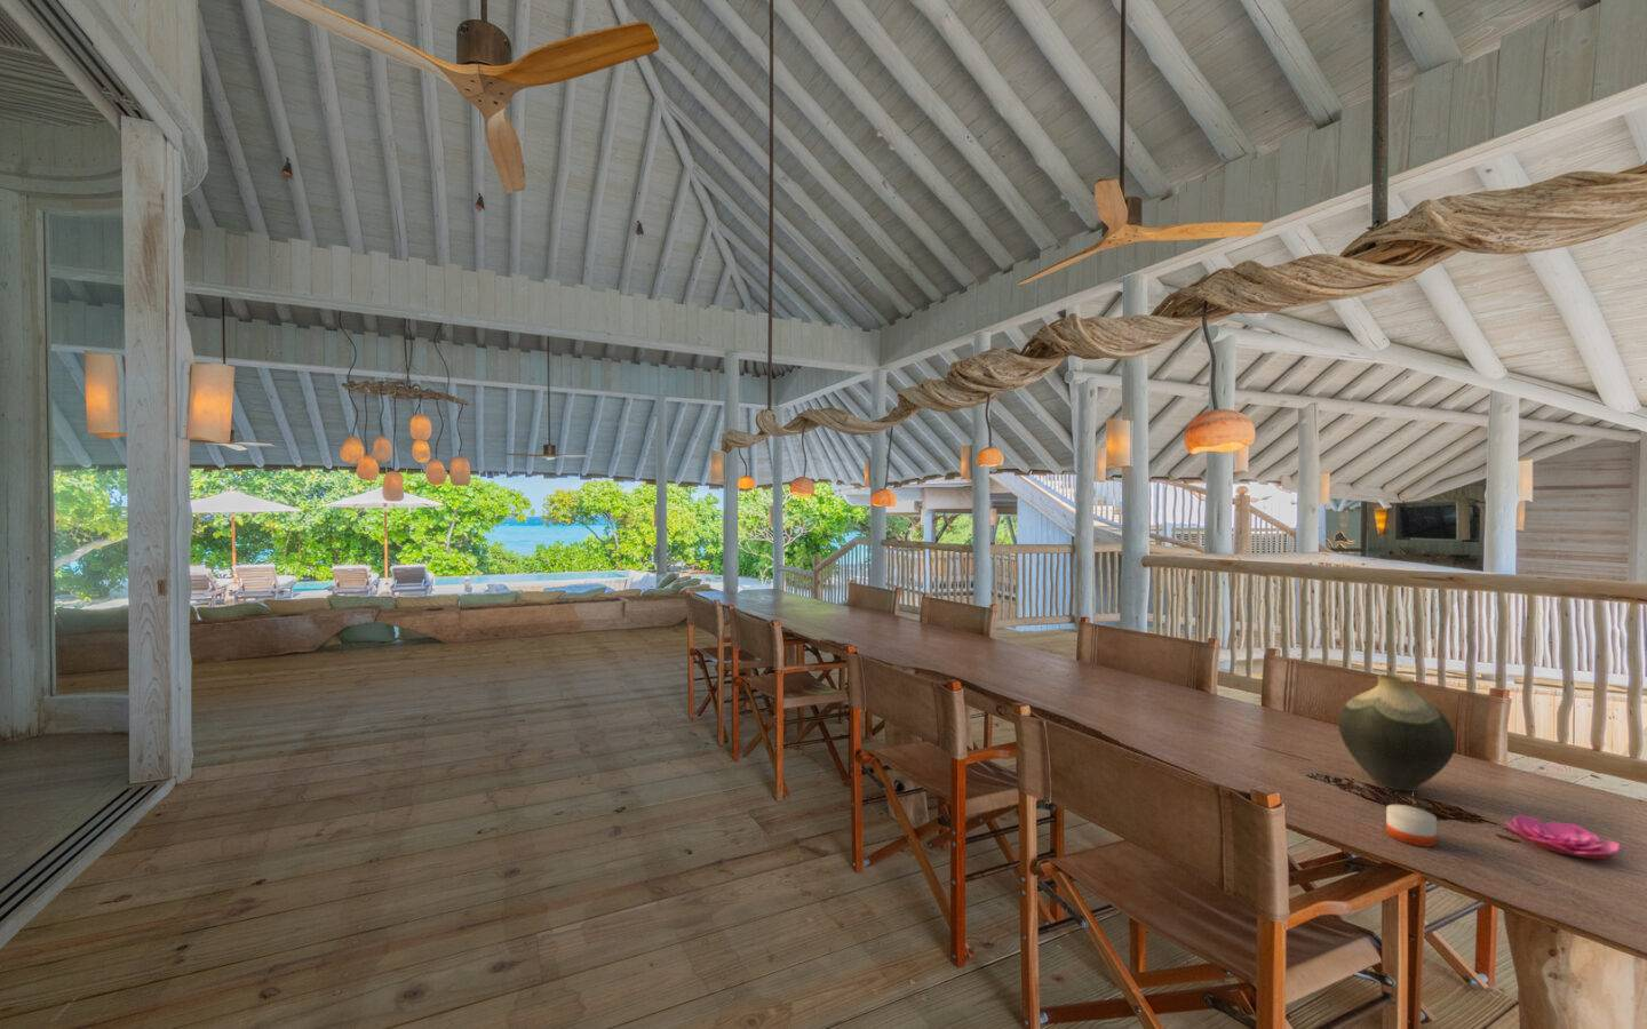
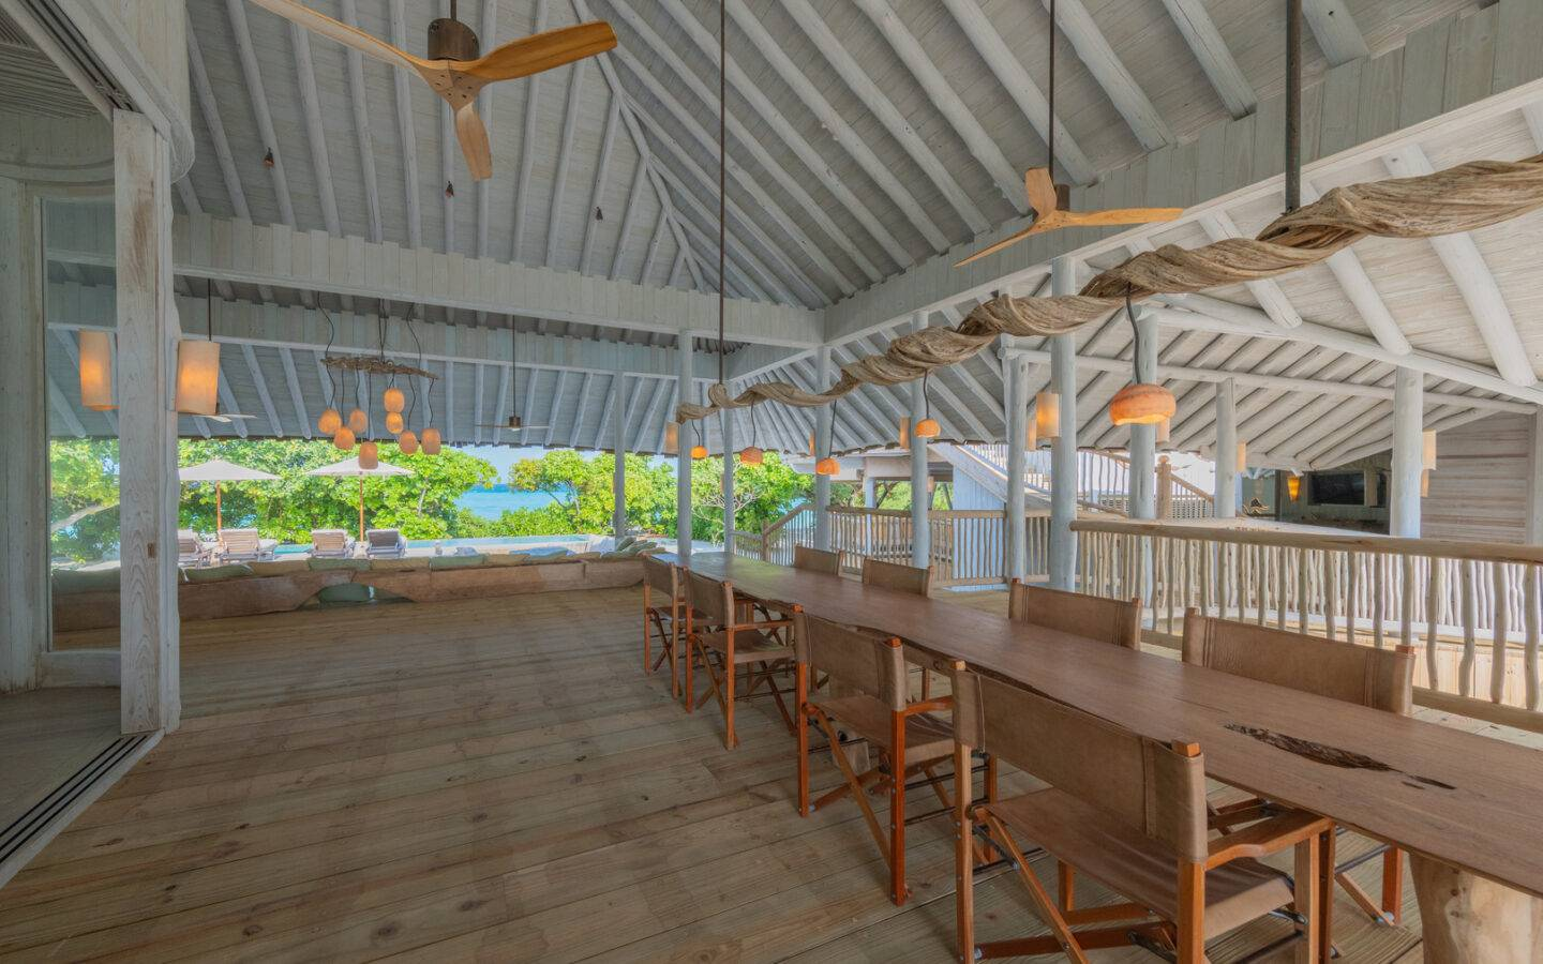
- vase (1394, 730)
- flower (1560, 838)
- candle (1410, 811)
